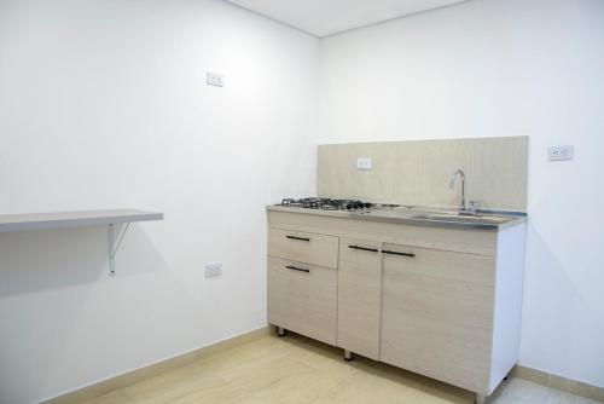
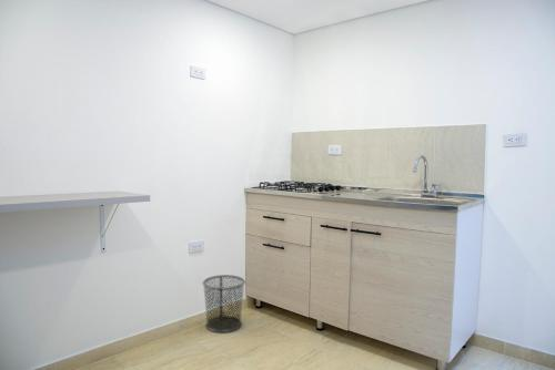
+ trash can (223, 304)
